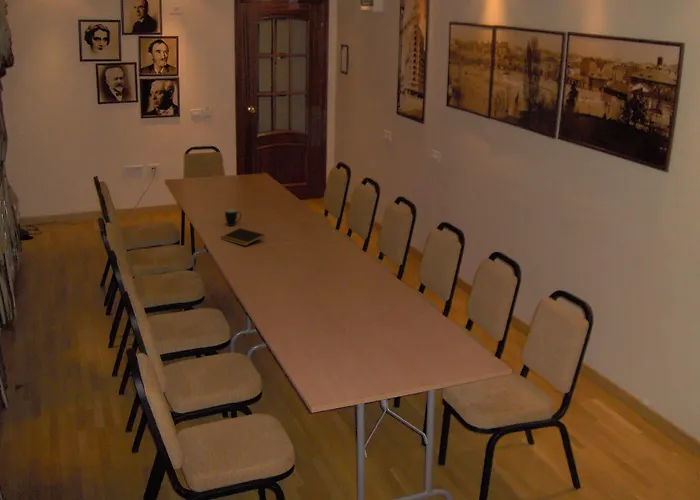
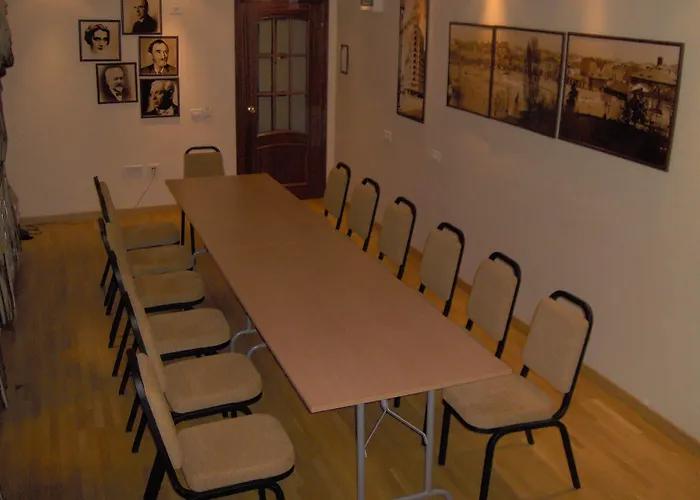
- mug (233, 217)
- notepad (242, 236)
